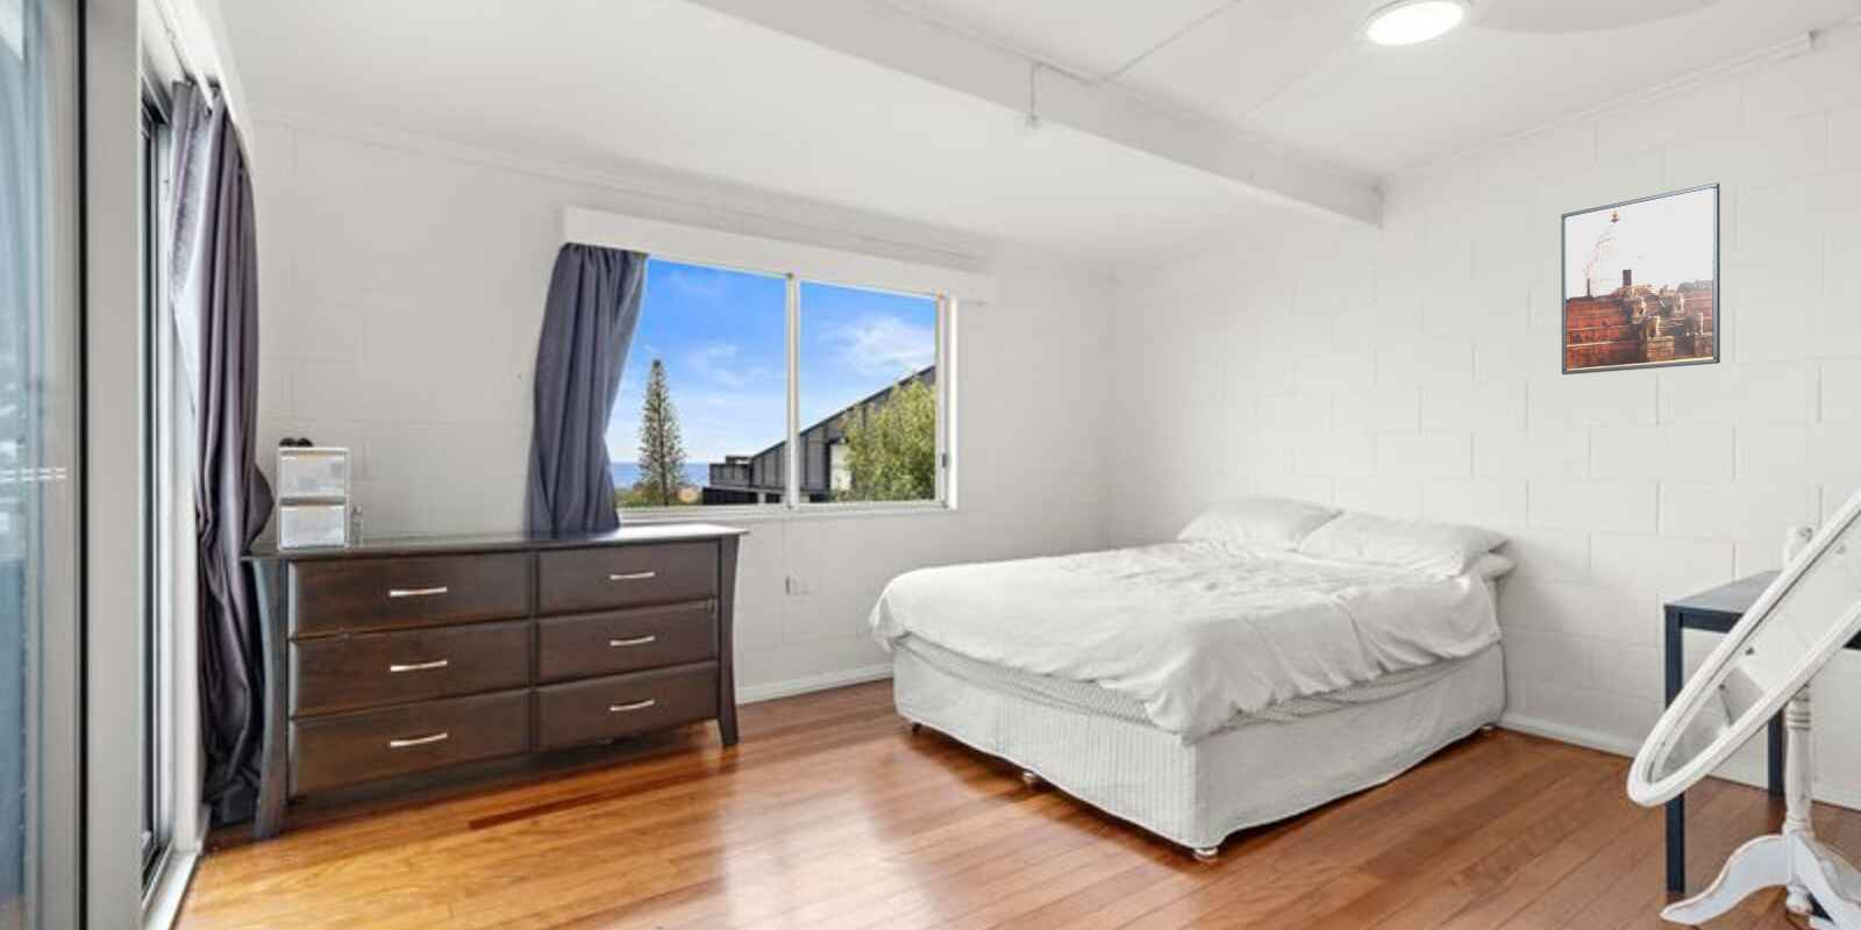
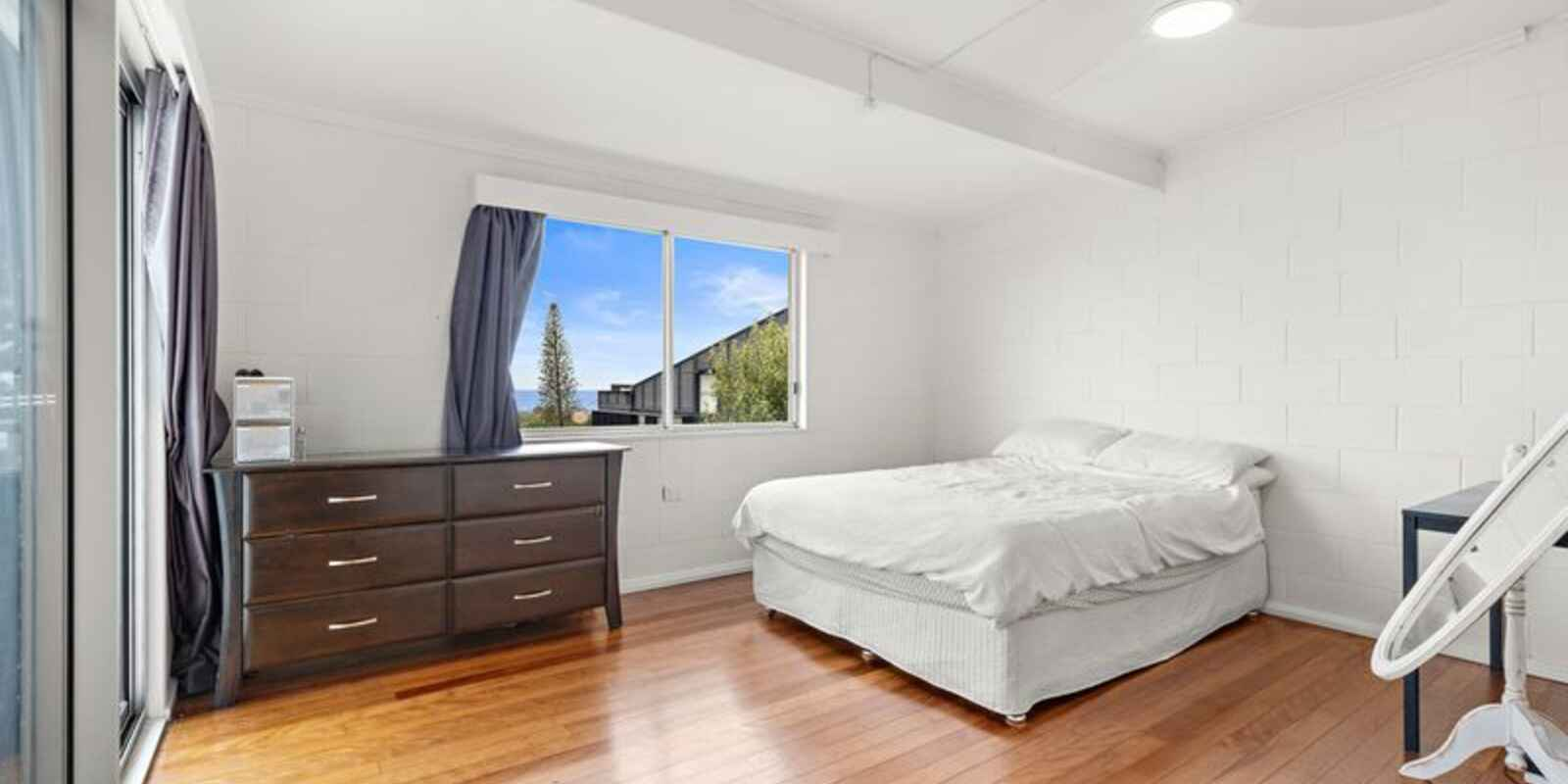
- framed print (1635, 284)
